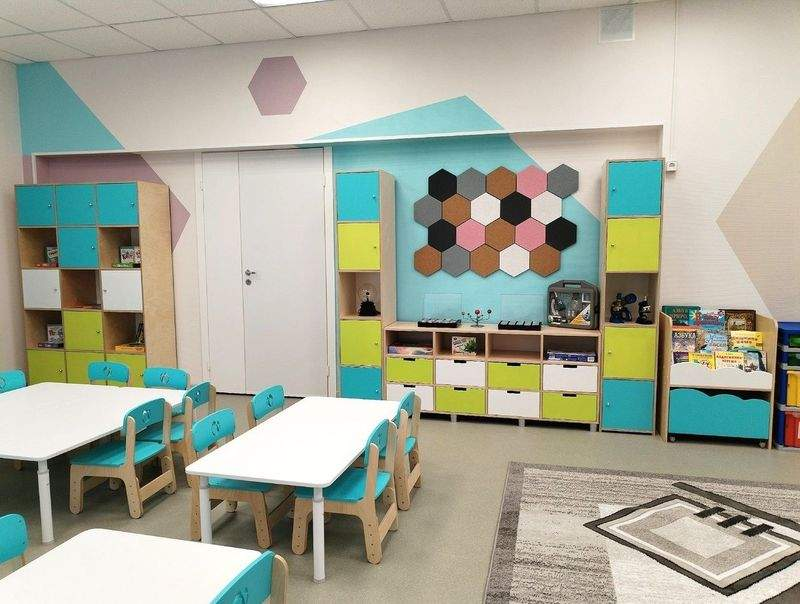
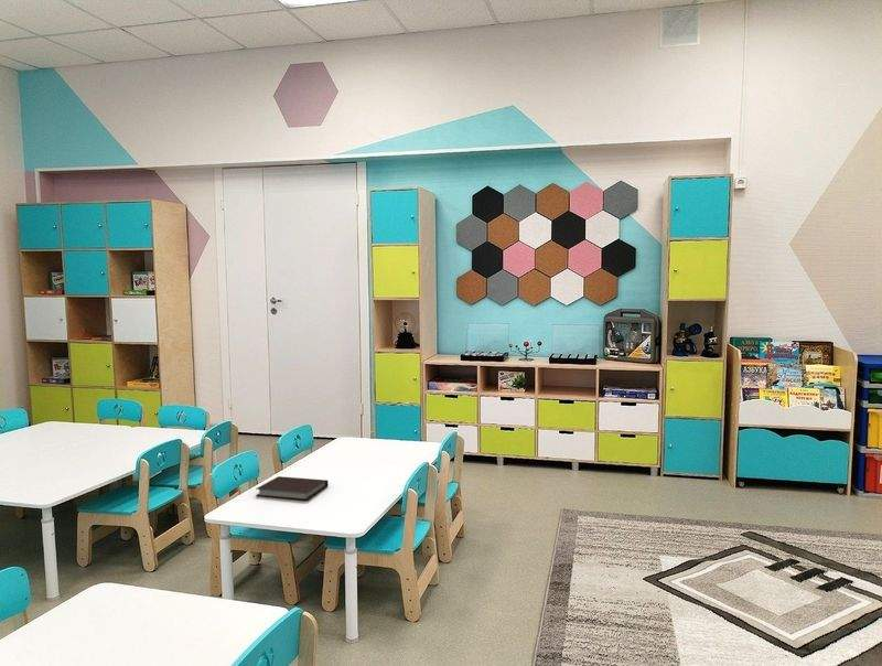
+ notebook (292, 487)
